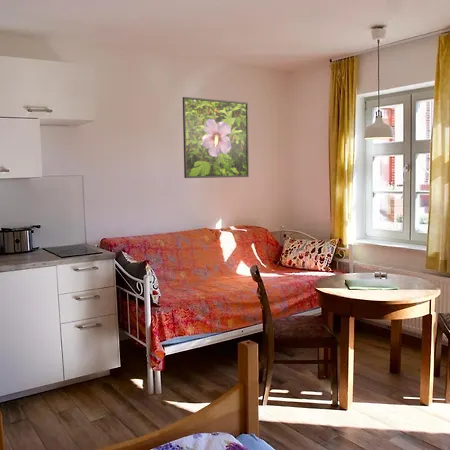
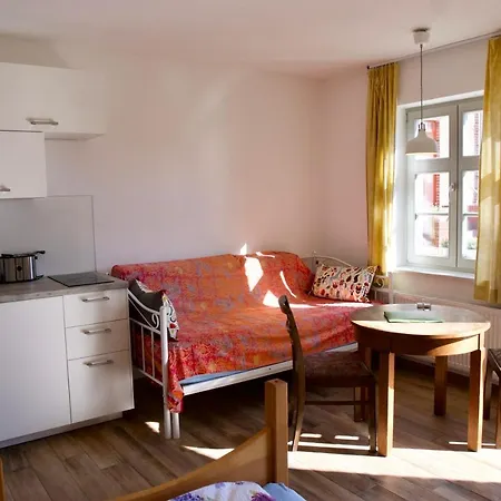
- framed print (217, 139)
